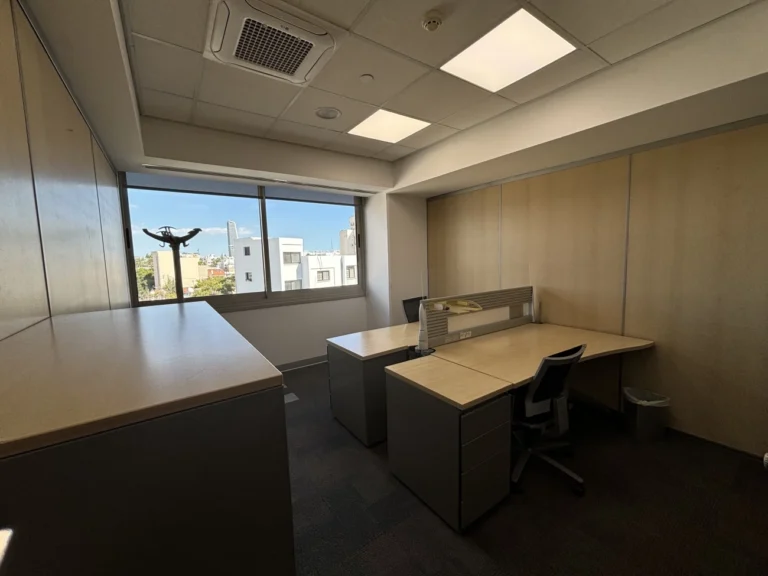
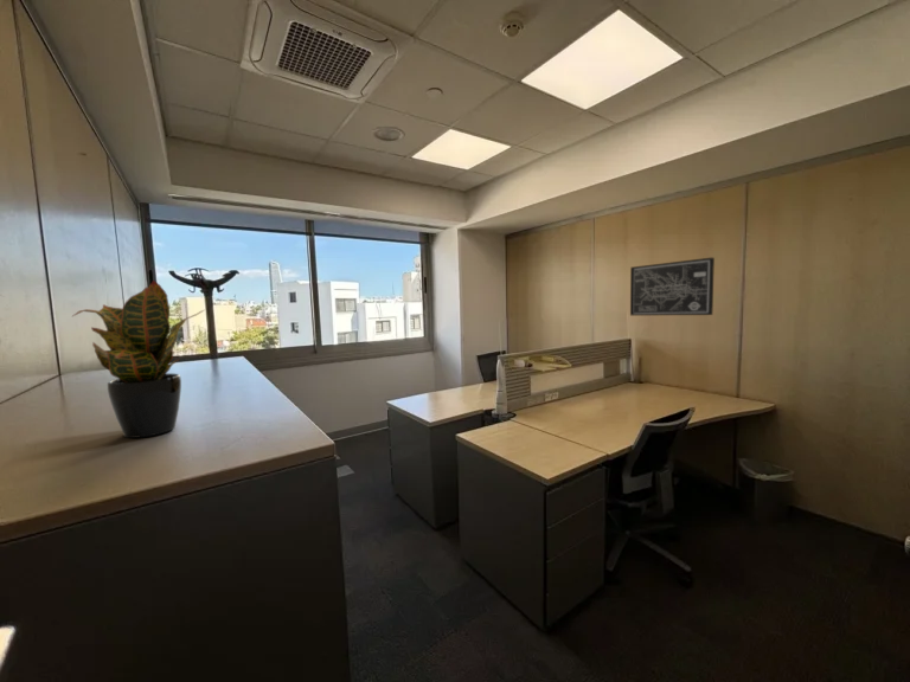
+ wall art (668, 289)
+ potted plant (136, 354)
